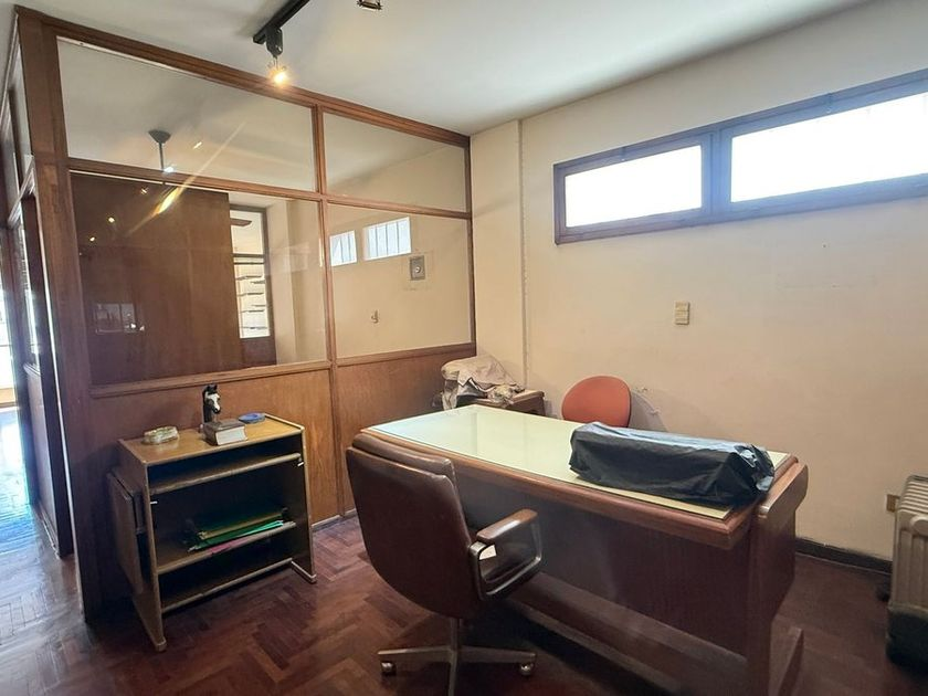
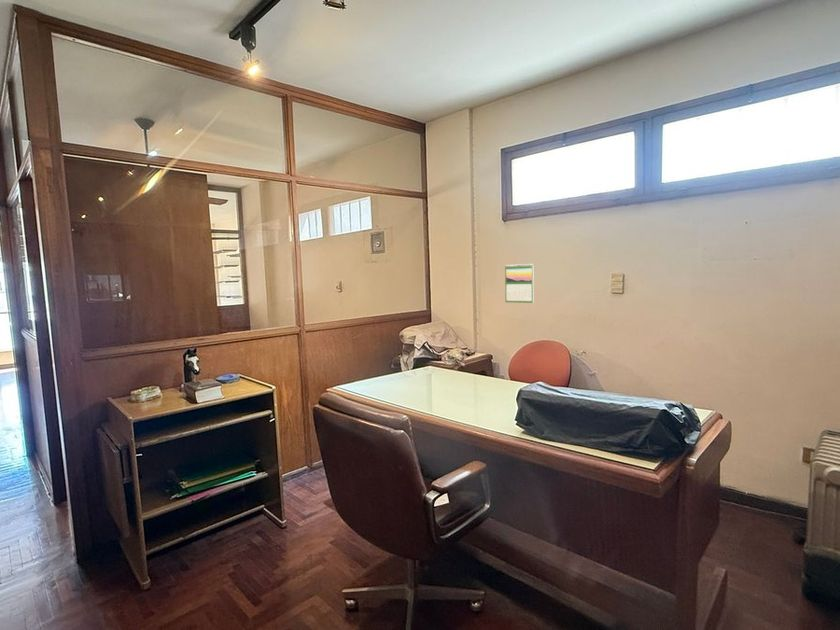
+ calendar (519, 283)
